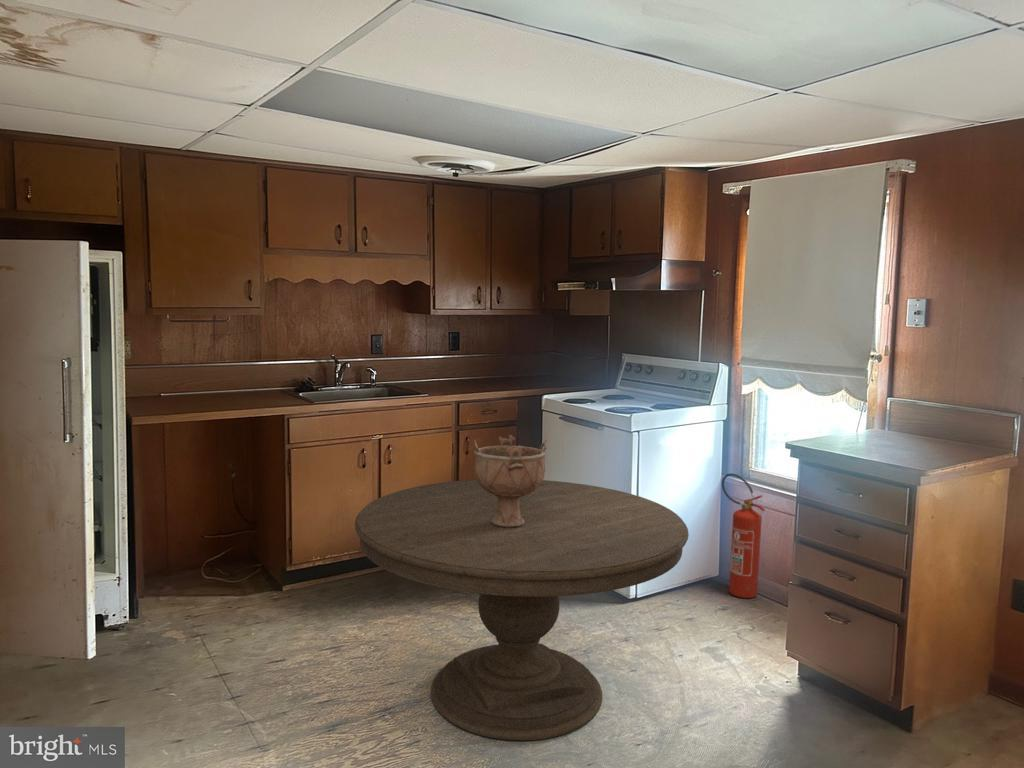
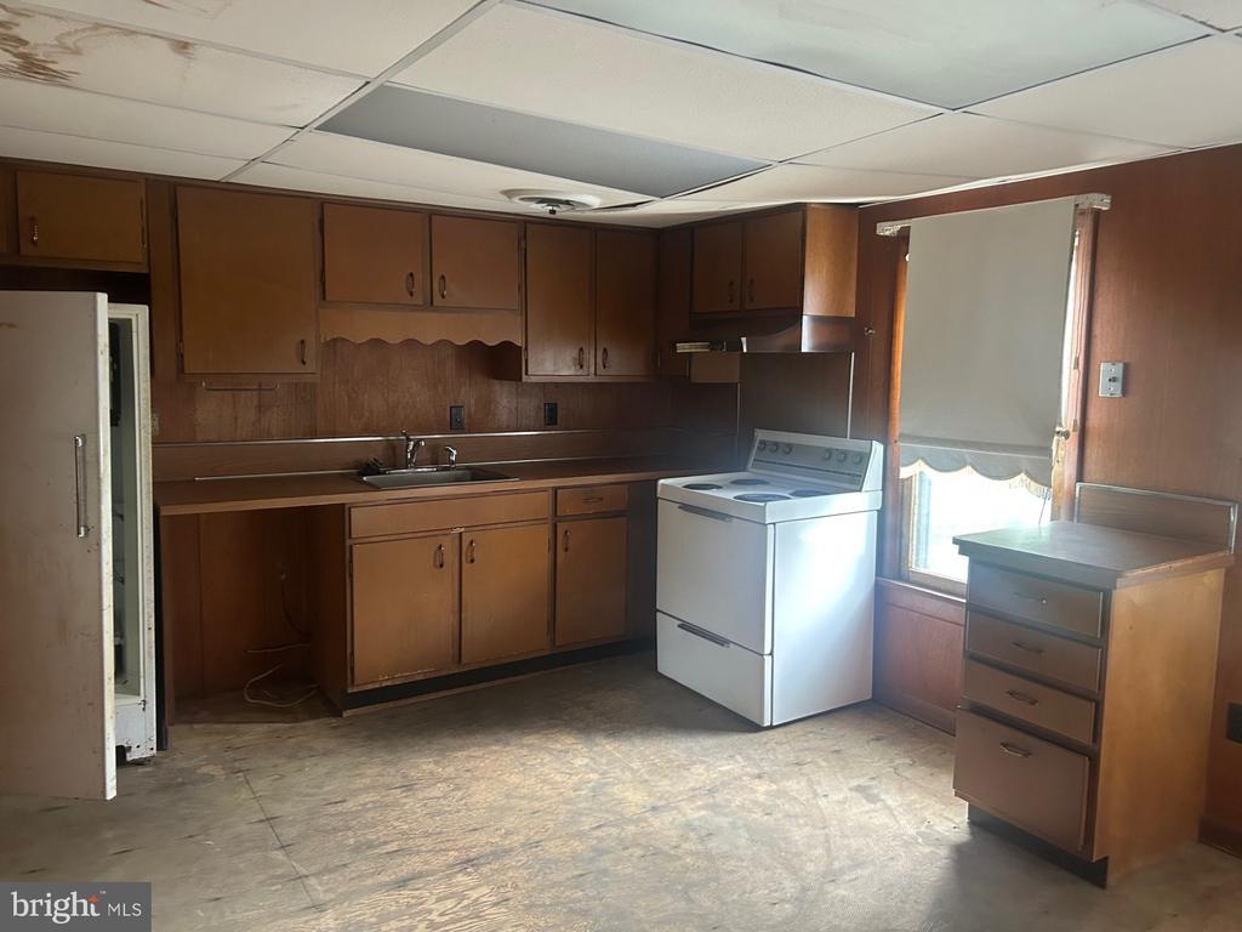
- fire extinguisher (740, 534)
- decorative bowl (509, 480)
- dining table (518, 604)
